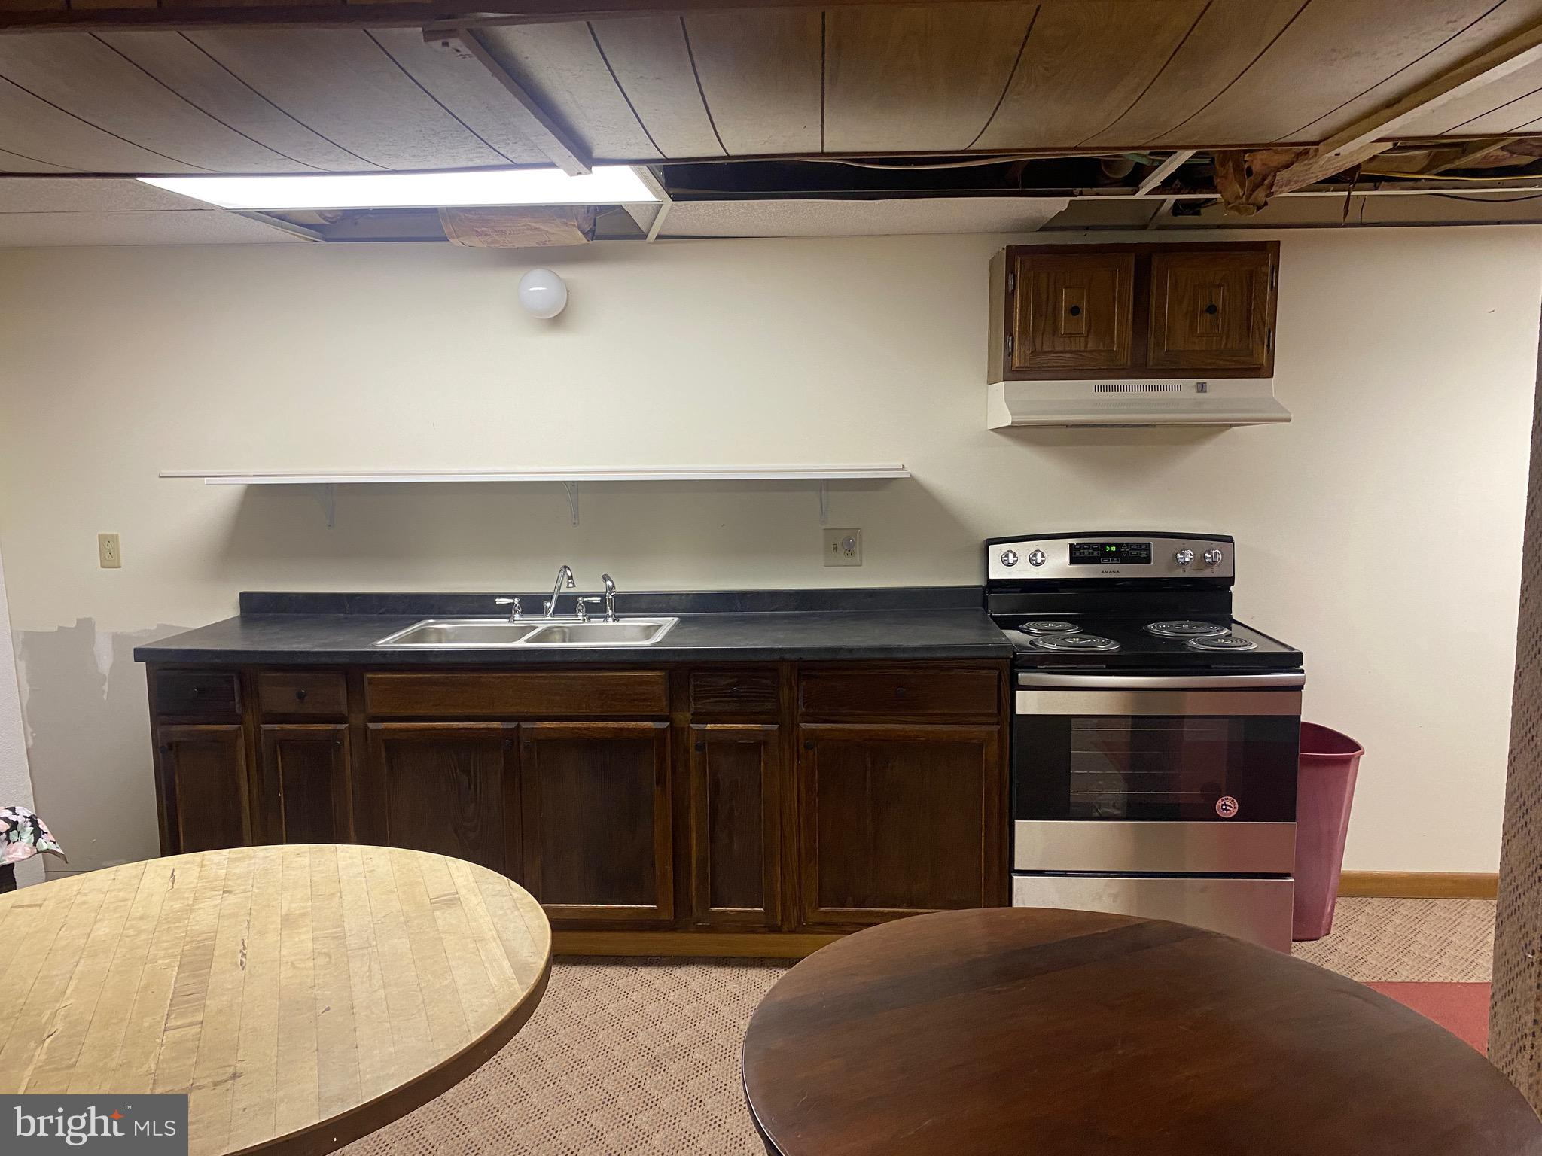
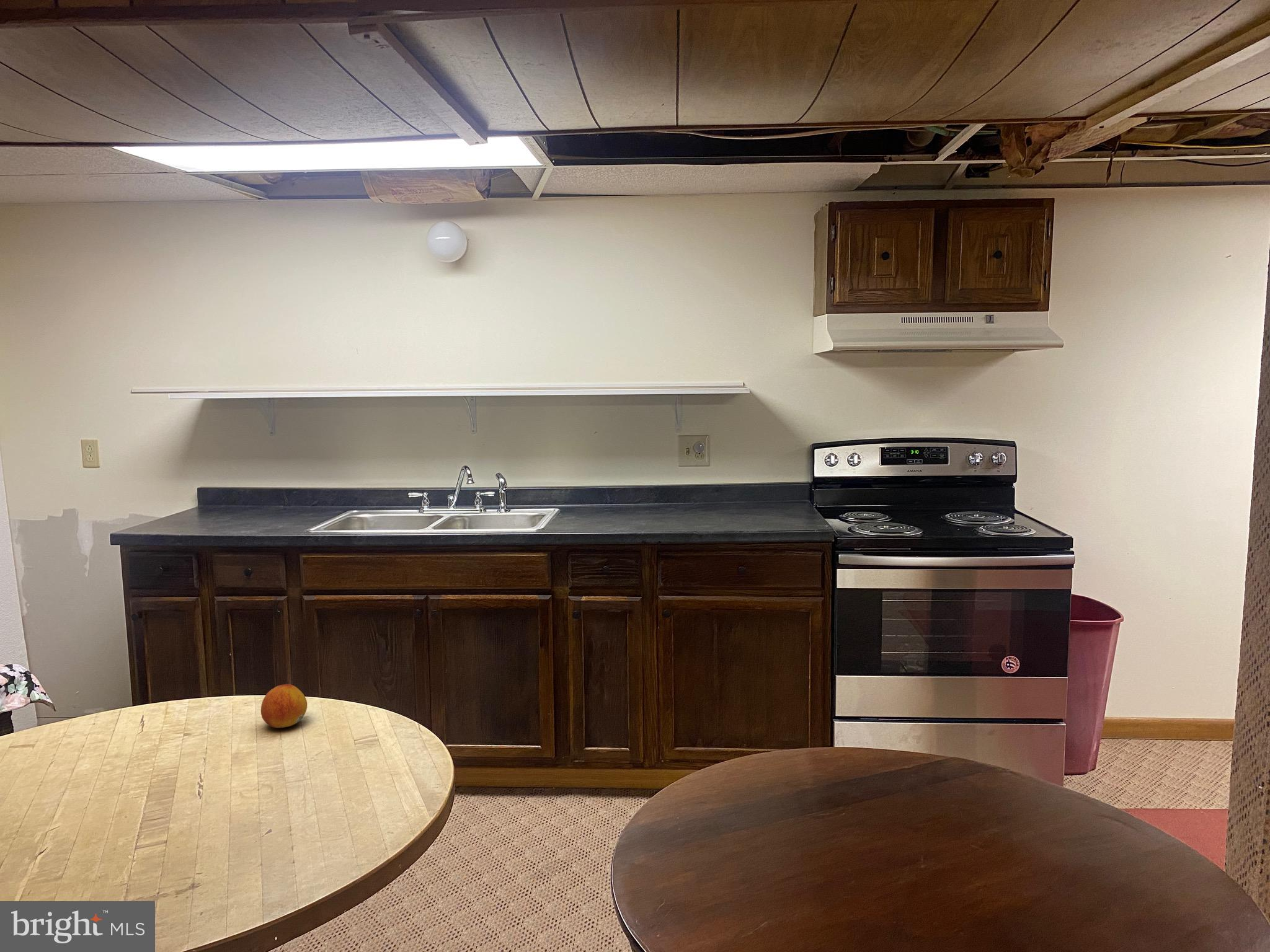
+ fruit (283, 705)
